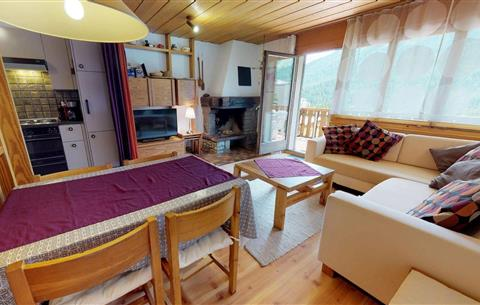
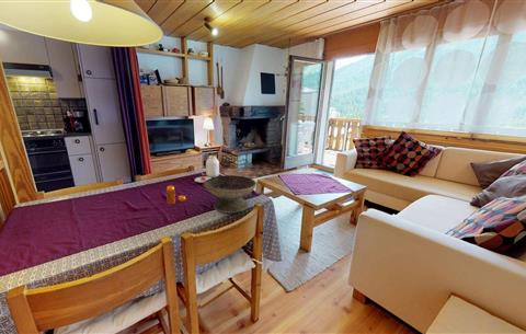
+ pepper shaker (174, 193)
+ decorative bowl (230, 192)
+ jar (207, 168)
